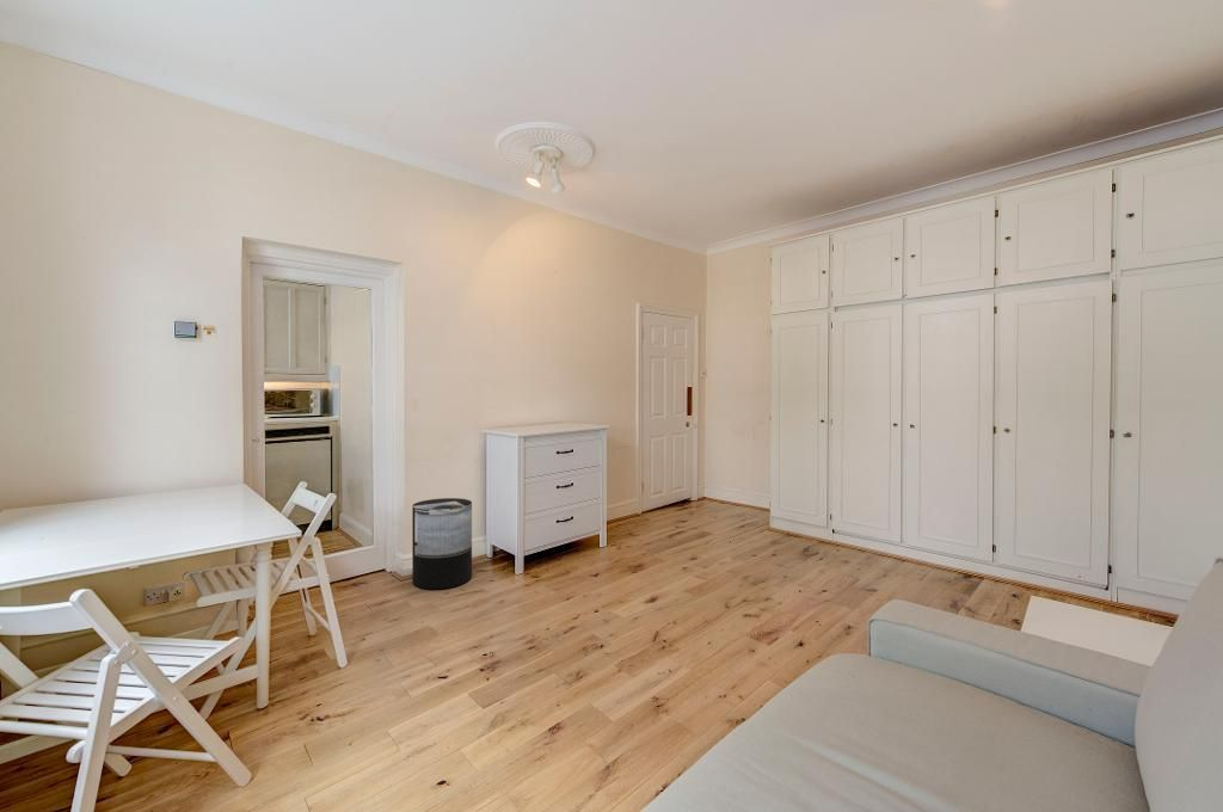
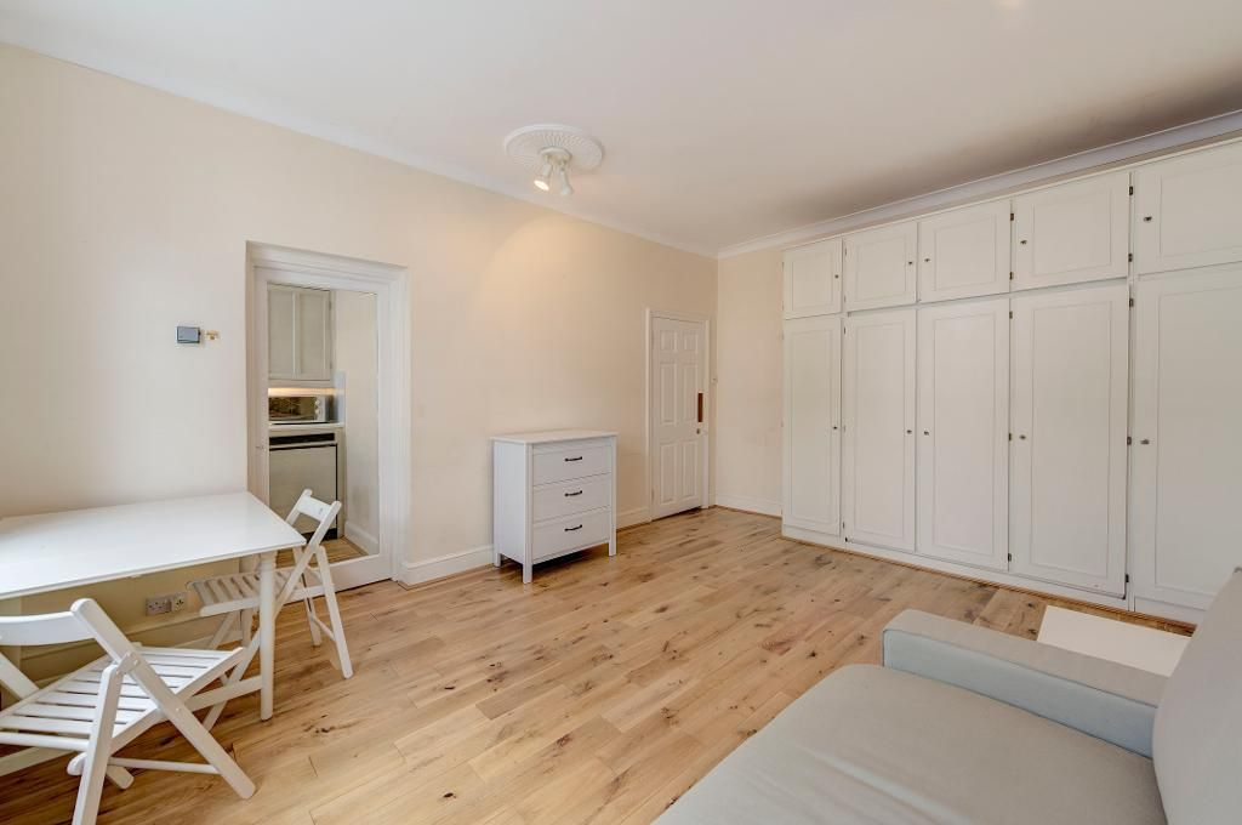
- trash can (442, 541)
